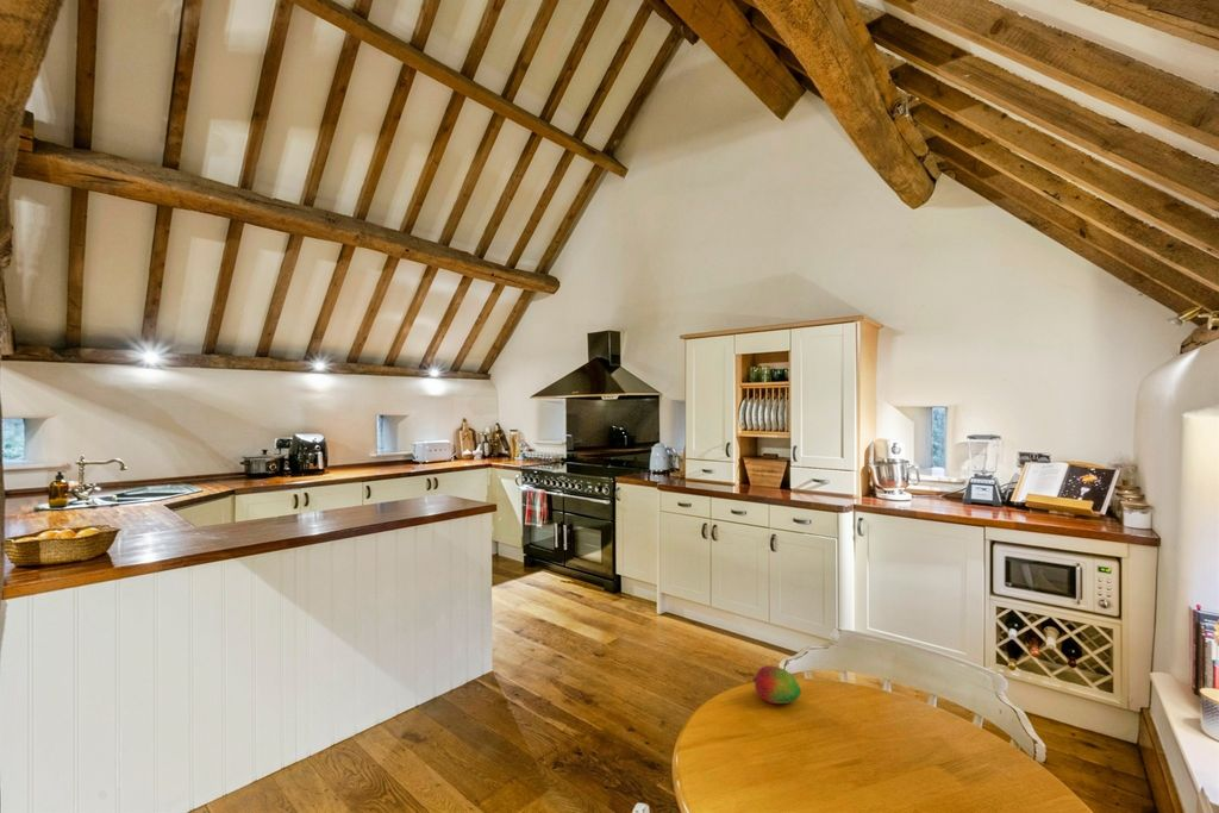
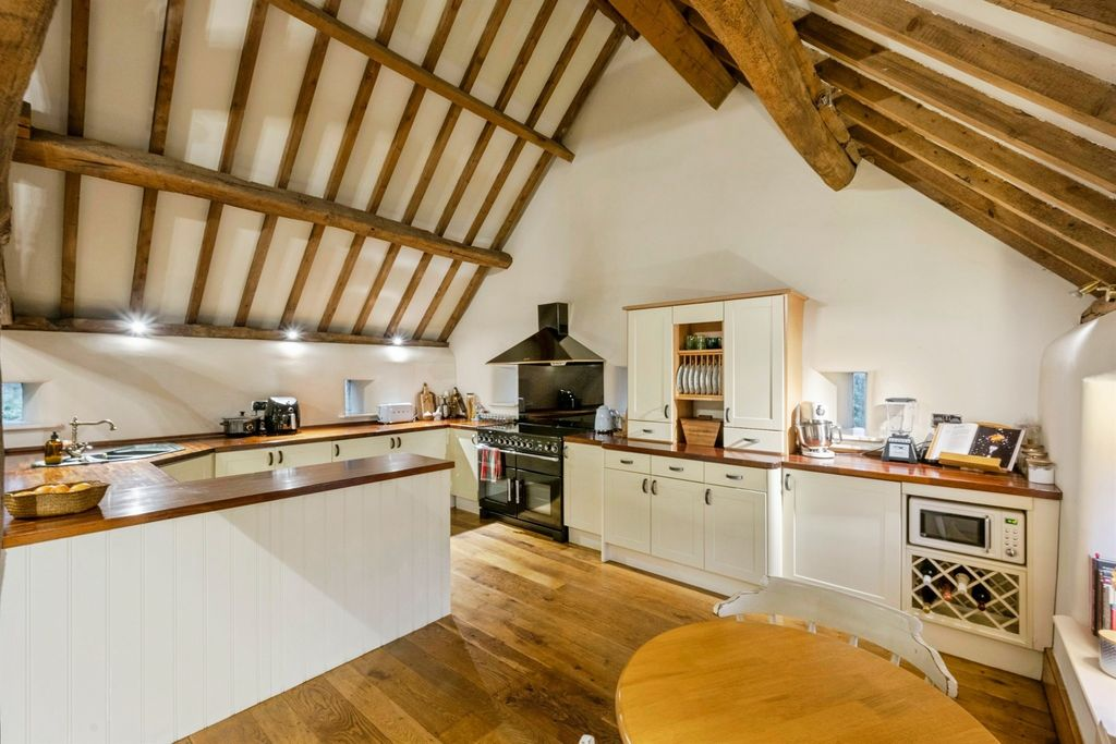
- fruit (776, 683)
